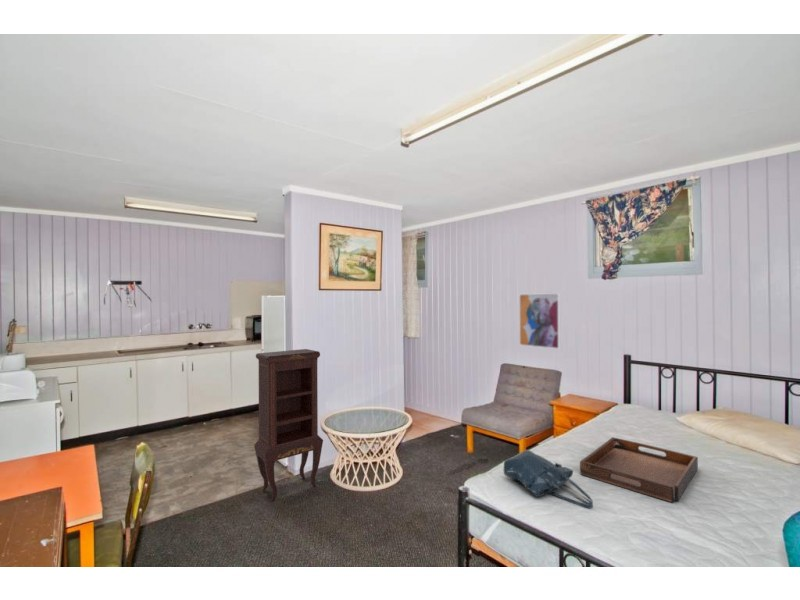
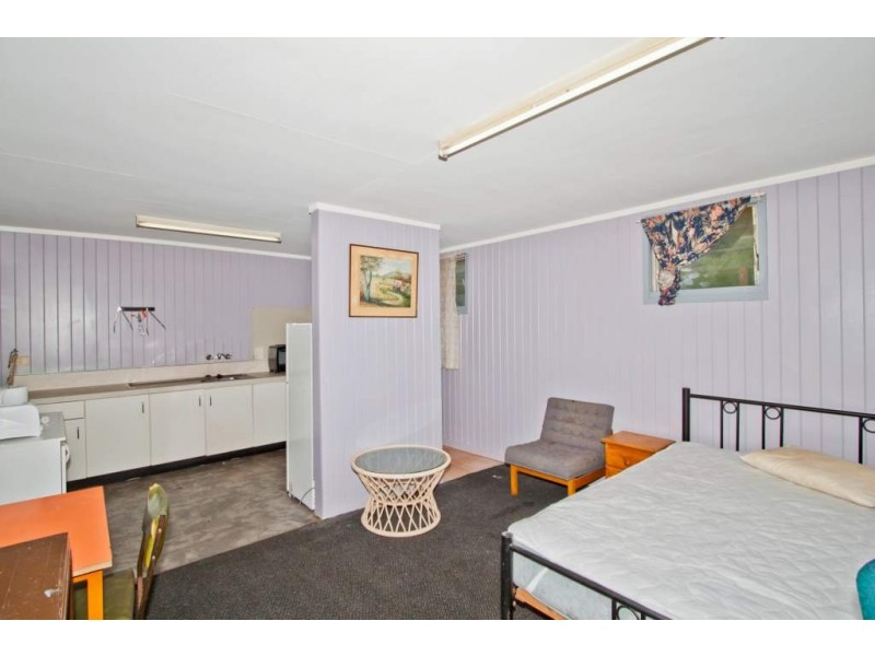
- tote bag (550, 476)
- cabinet (288, 420)
- serving tray (639, 465)
- wall art (538, 320)
